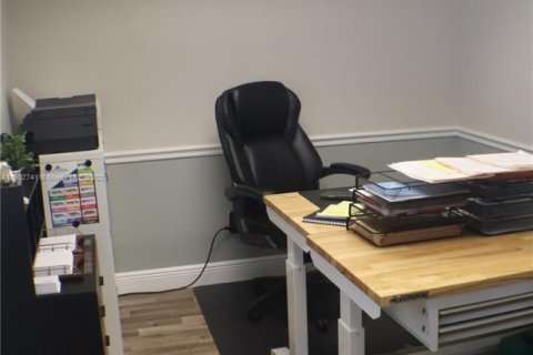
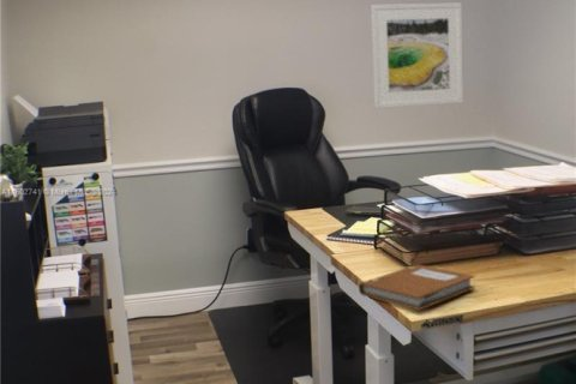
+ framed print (418, 55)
+ notebook (418, 284)
